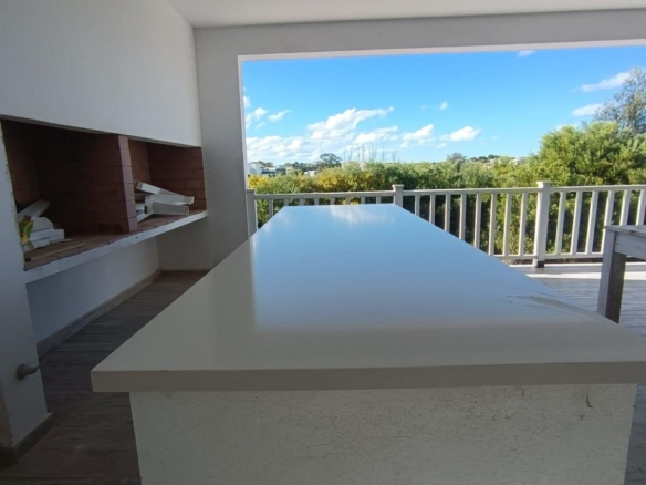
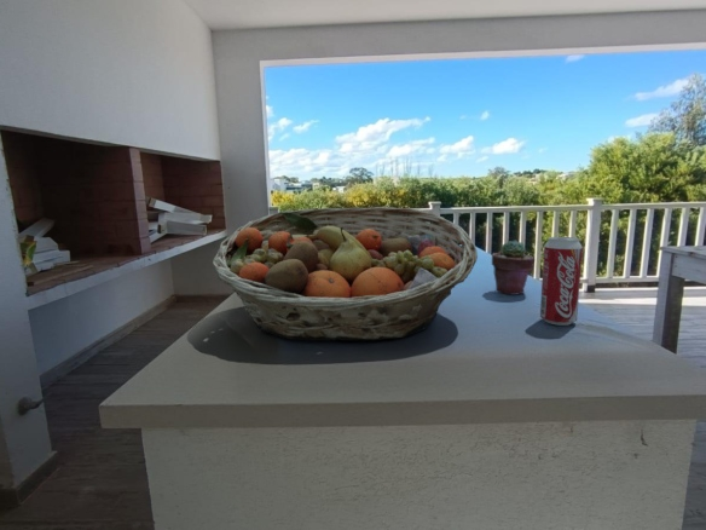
+ potted succulent (511, 265)
+ fruit basket (343, 263)
+ beverage can (560, 280)
